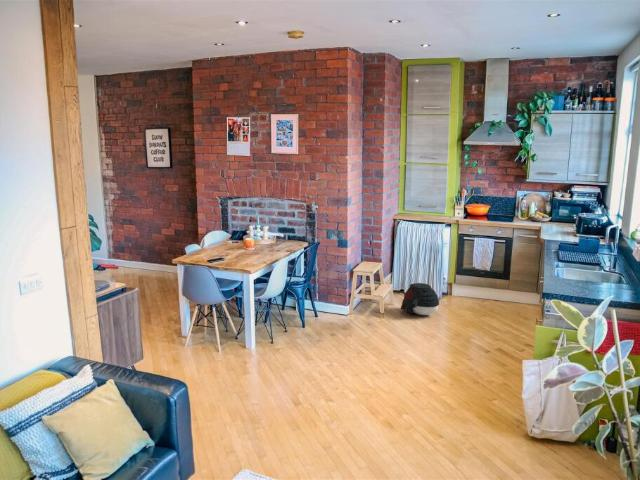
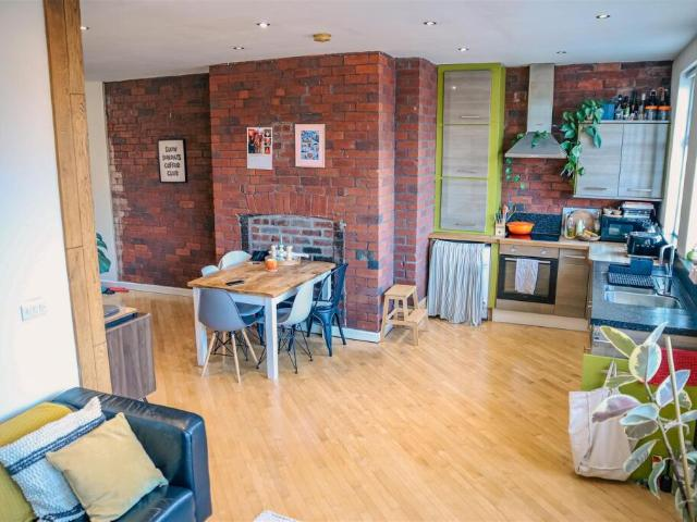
- helmet (419, 300)
